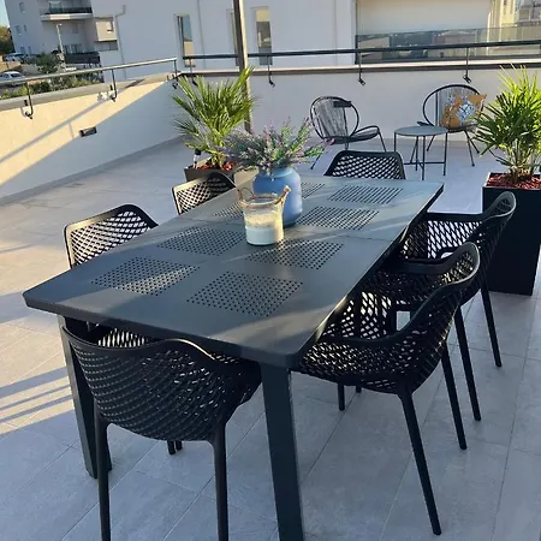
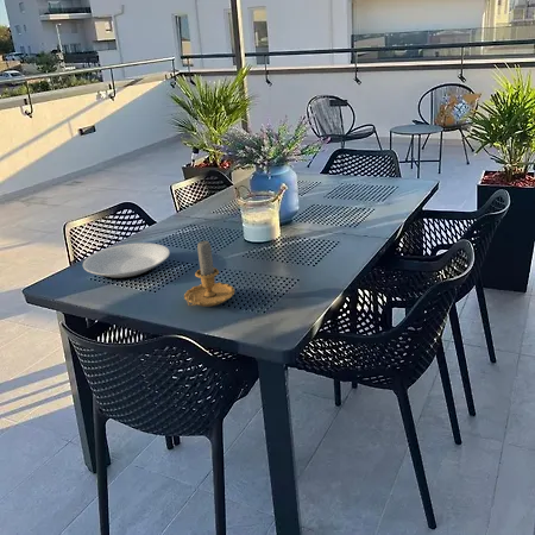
+ candle (203, 272)
+ plate (127, 263)
